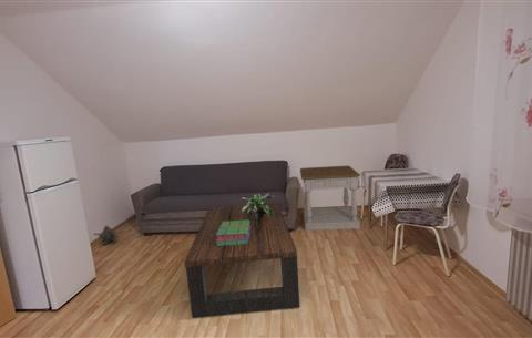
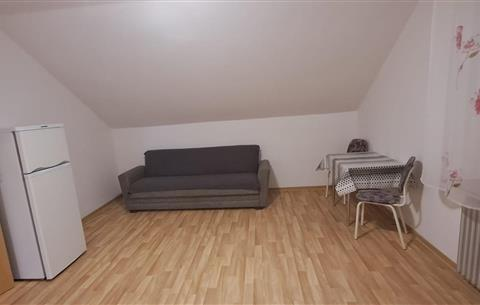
- coffee table (244, 246)
- stack of books (234, 232)
- side table (328, 188)
- potted plant (257, 205)
- plush toy (110, 233)
